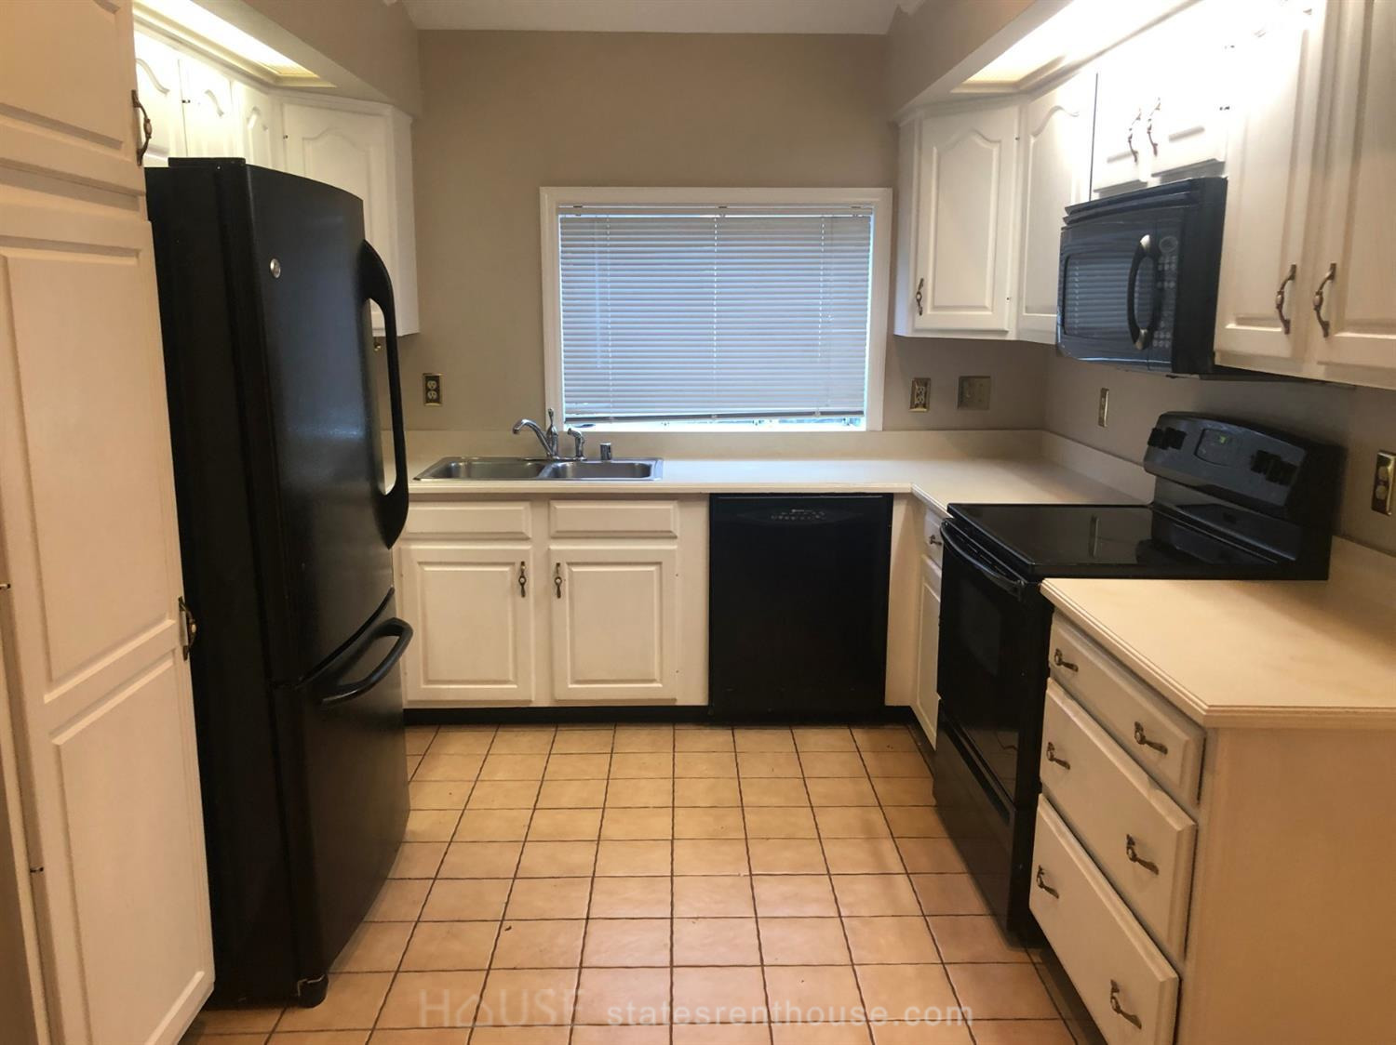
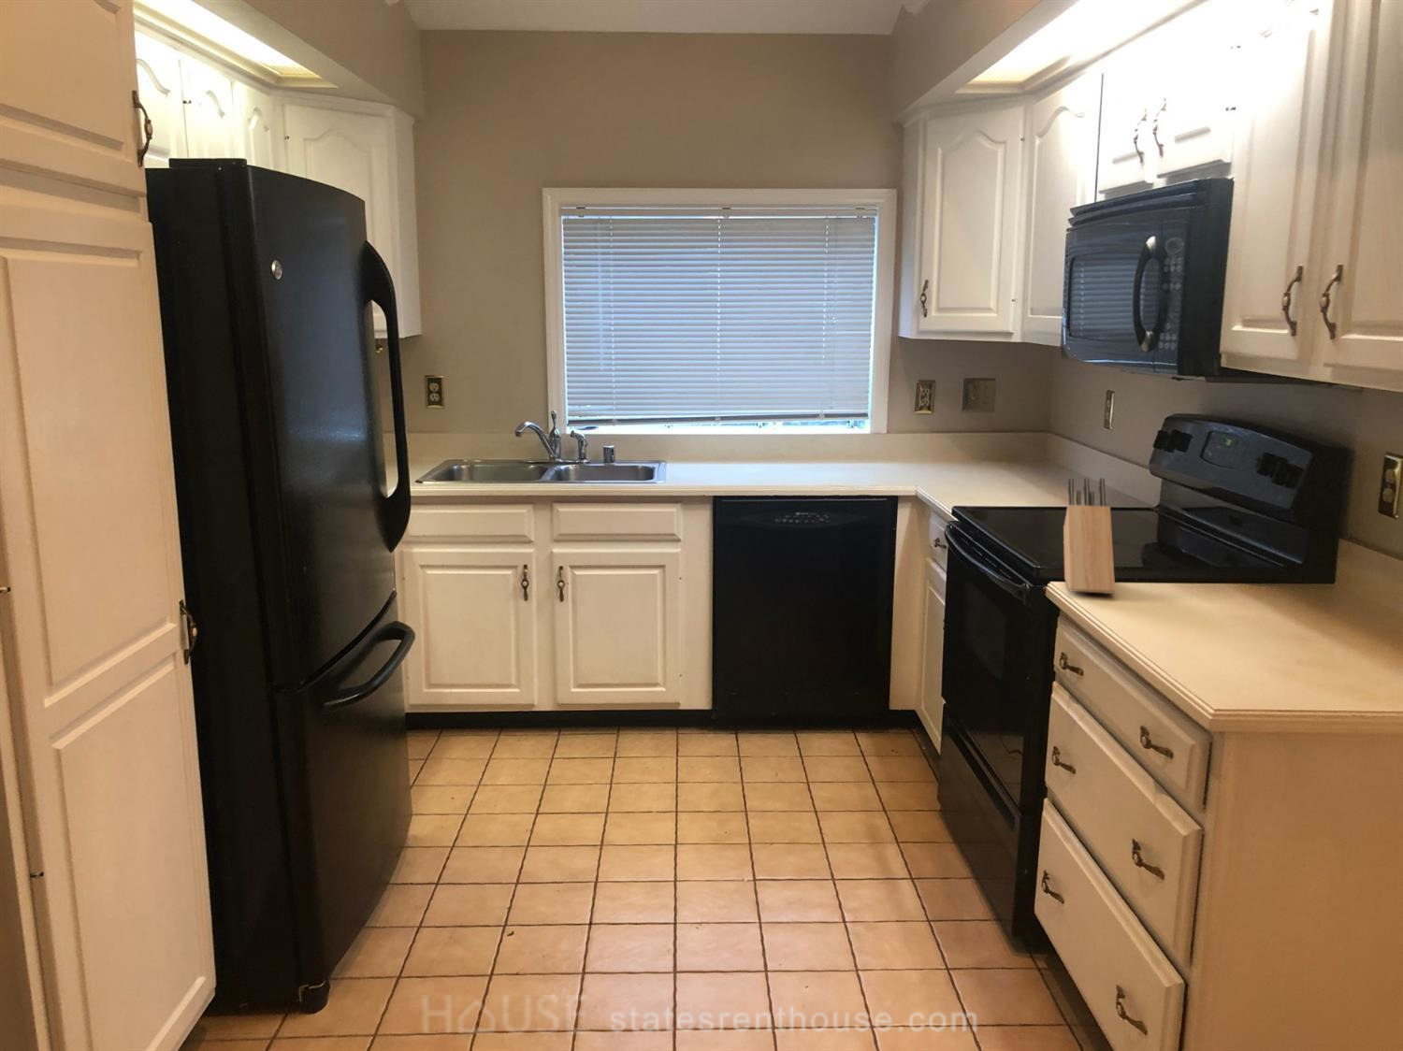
+ knife block (1088, 531)
